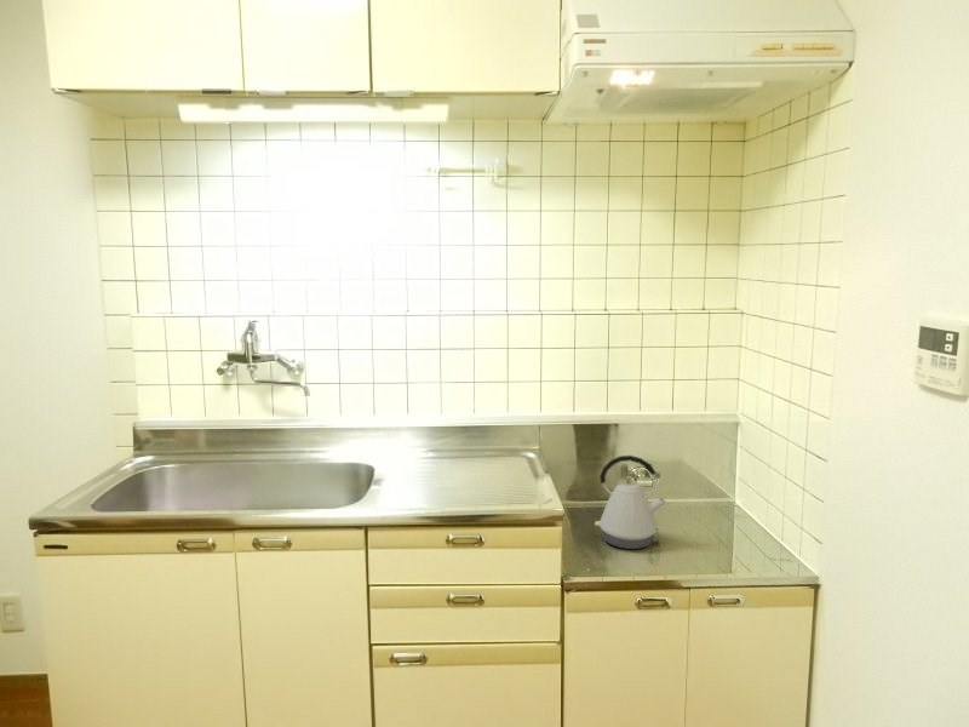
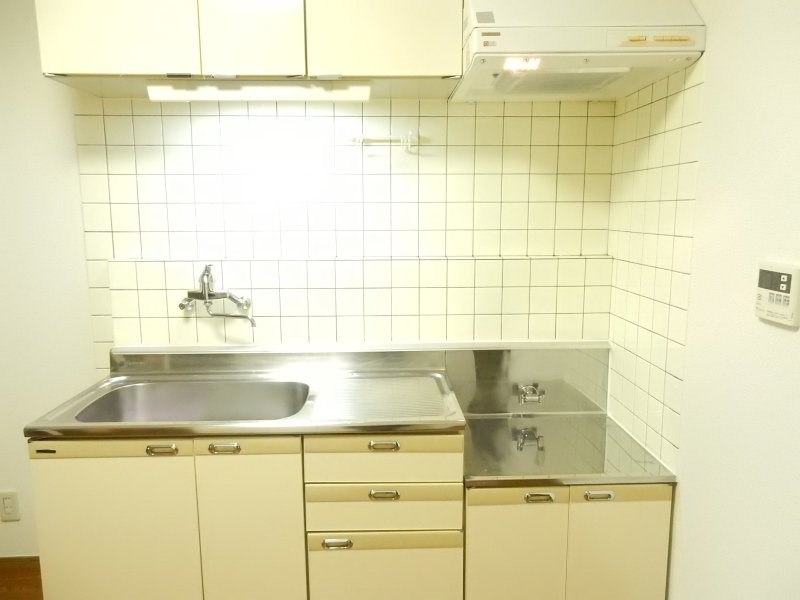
- kettle (630, 498)
